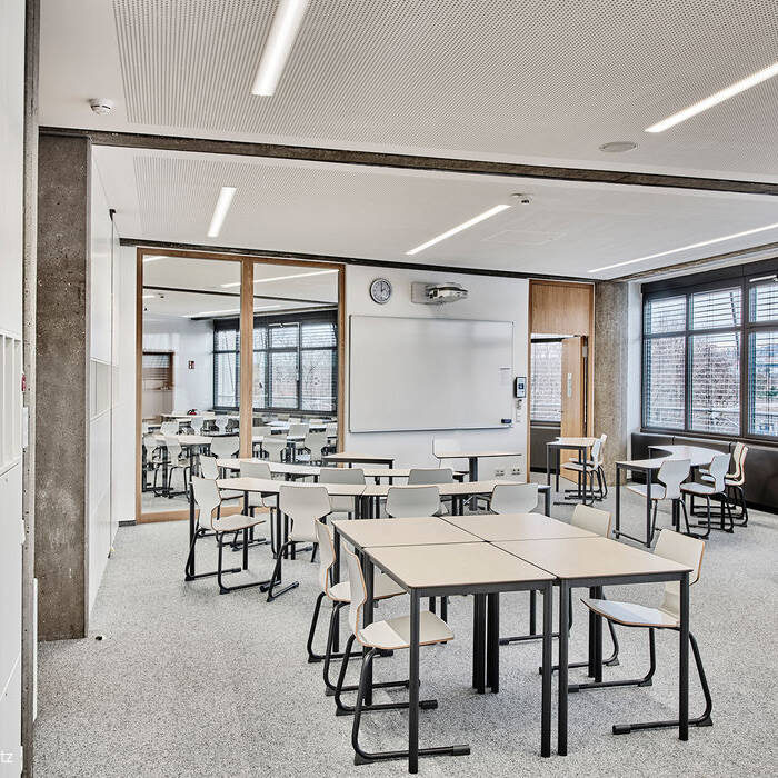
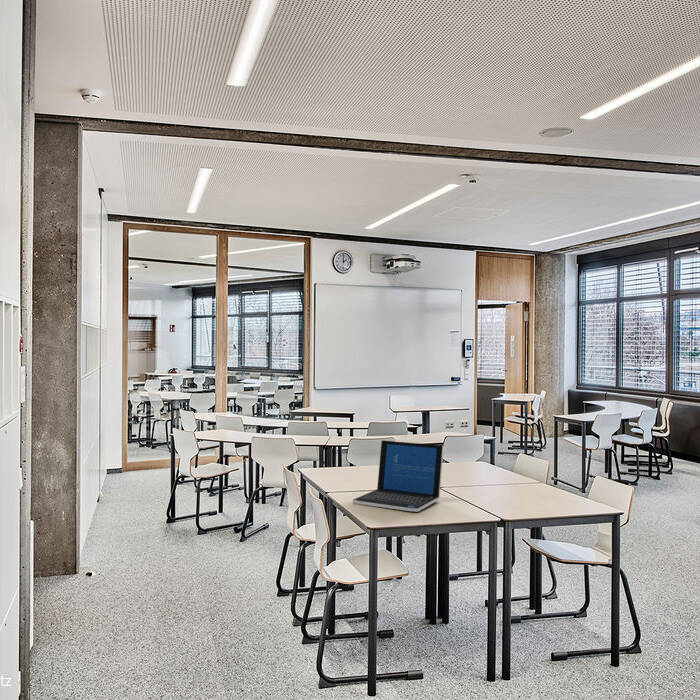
+ laptop (398, 473)
